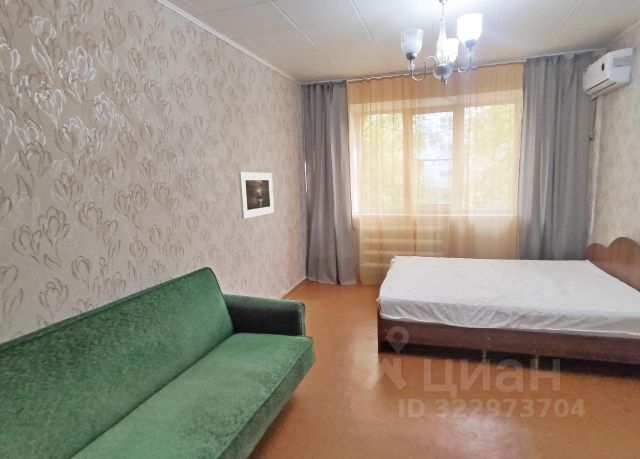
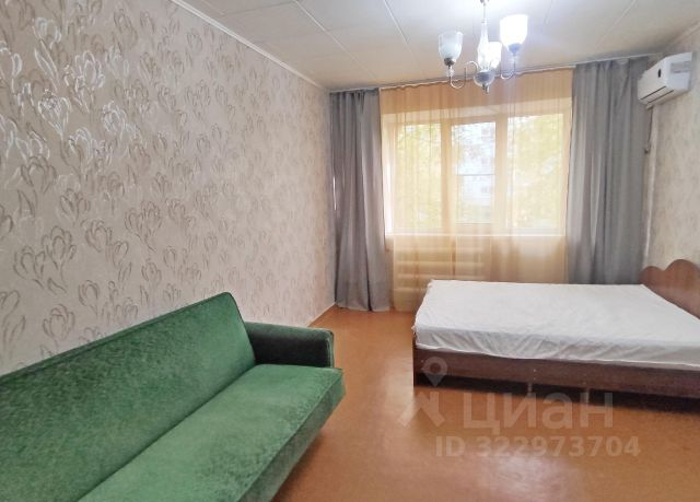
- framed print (258, 194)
